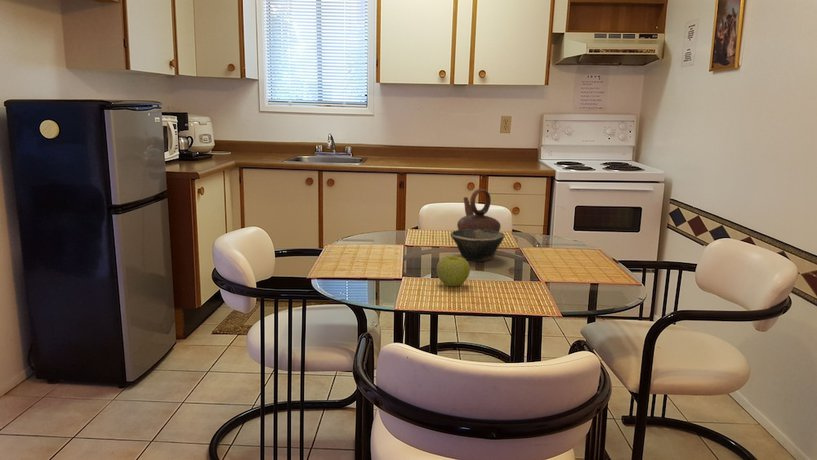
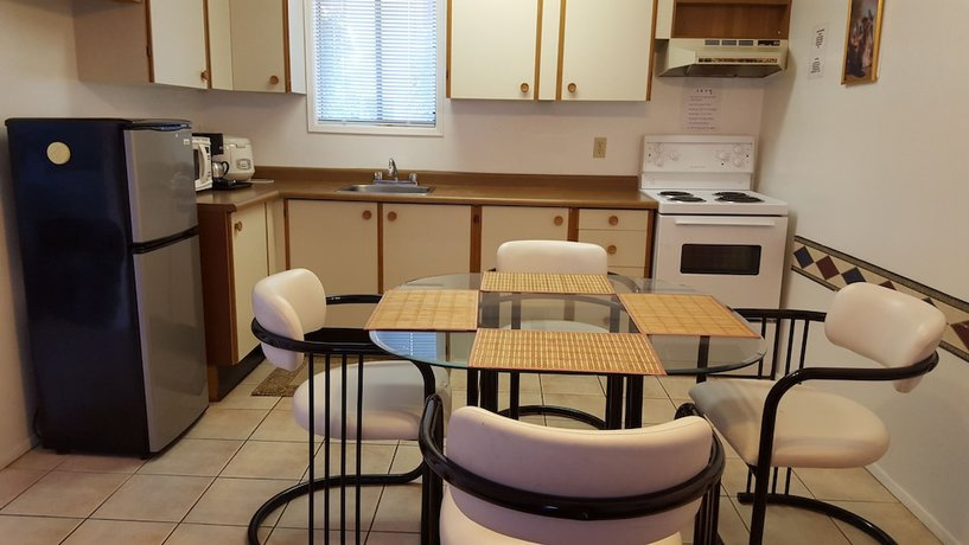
- bowl (477, 246)
- teapot (475, 212)
- apple (452, 271)
